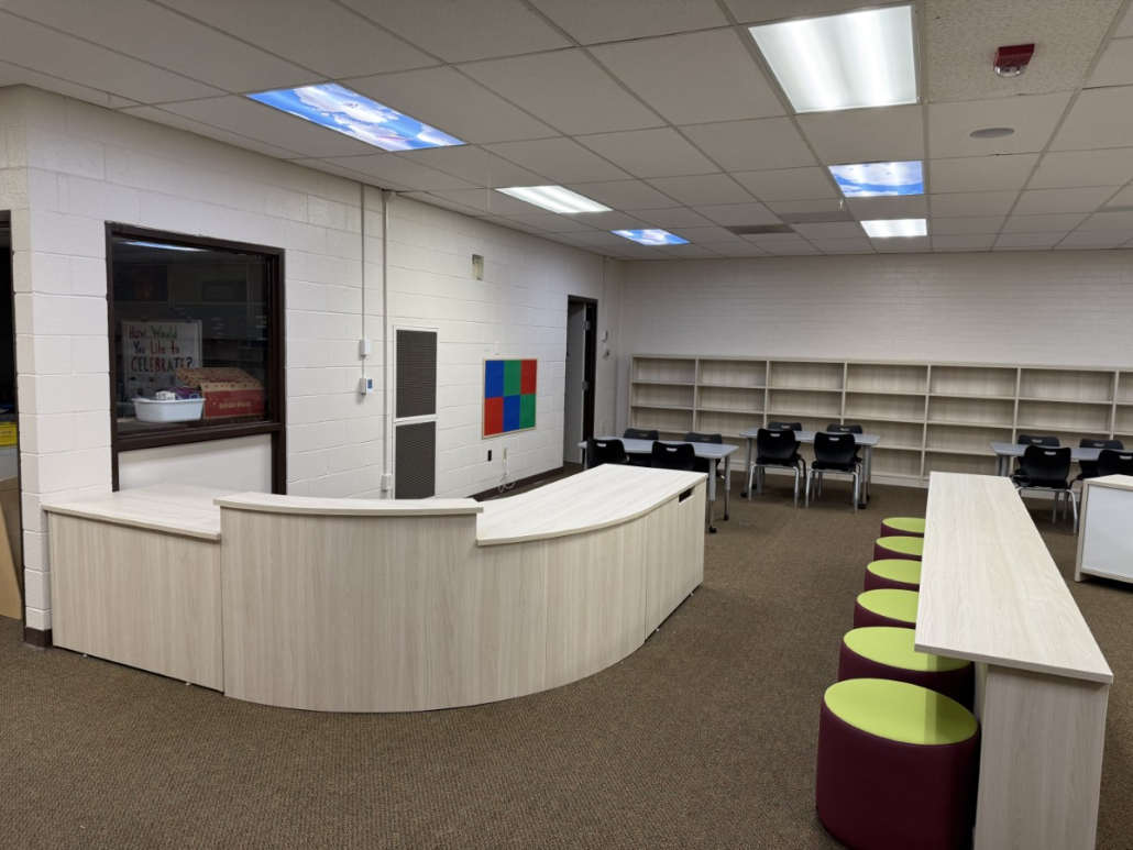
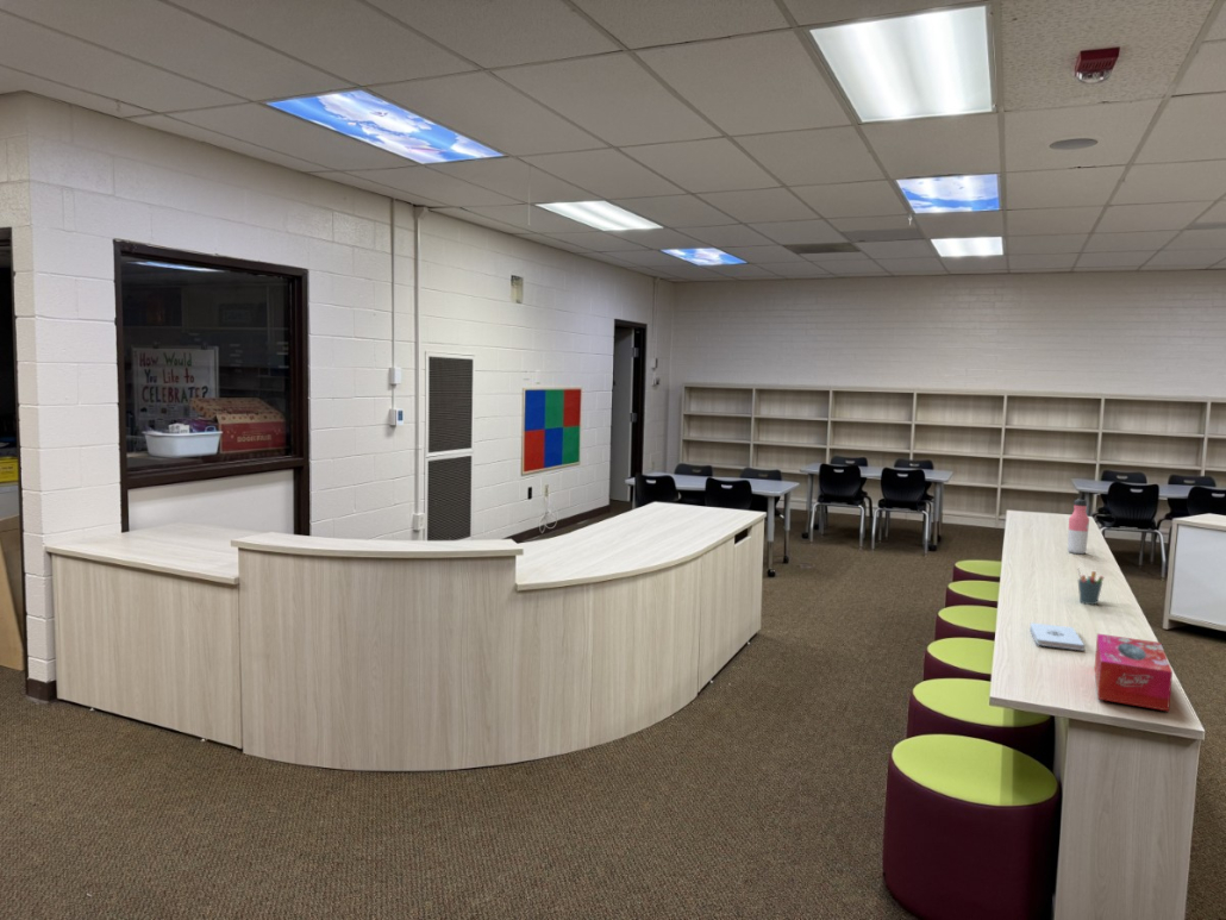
+ pen holder (1089, 586)
+ notepad (1055, 636)
+ water bottle (1078, 526)
+ tissue box (1130, 669)
